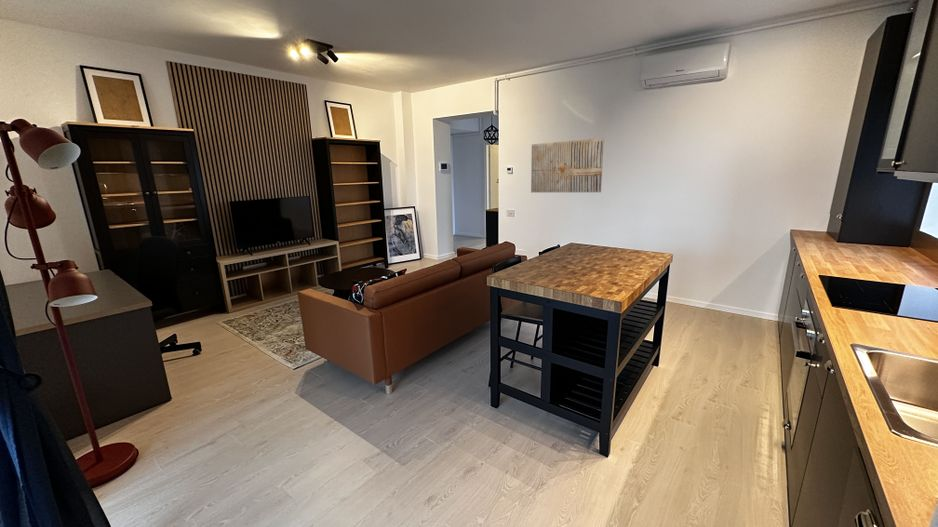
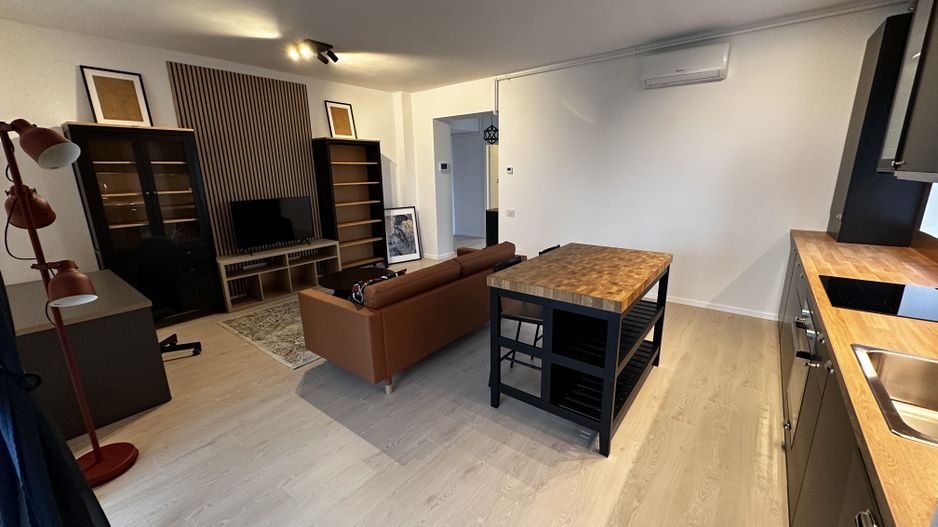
- wall art (564, 167)
